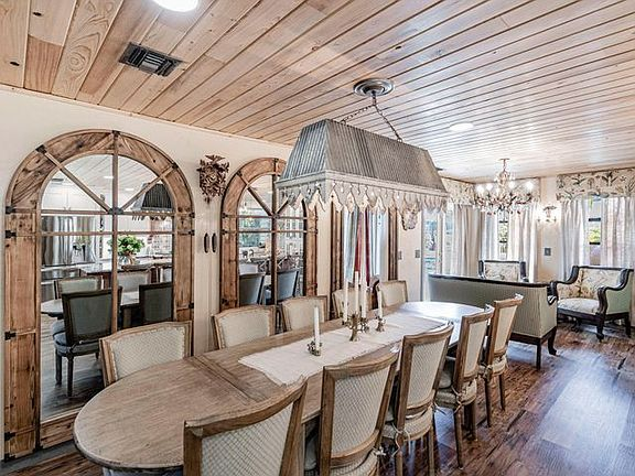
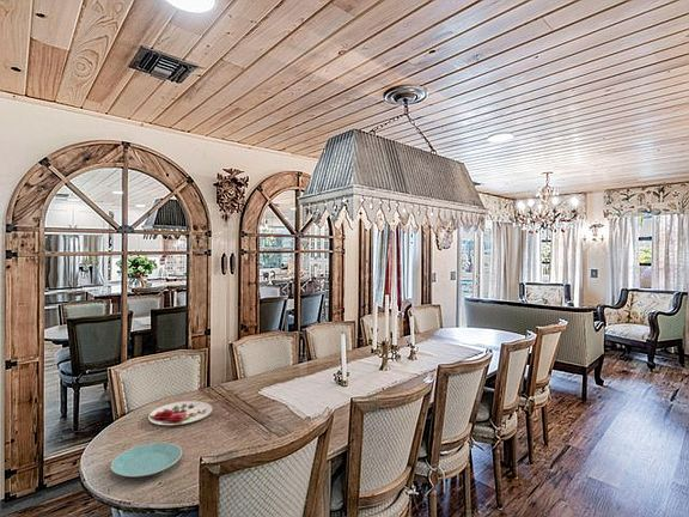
+ plate (147, 461)
+ plate (181, 412)
